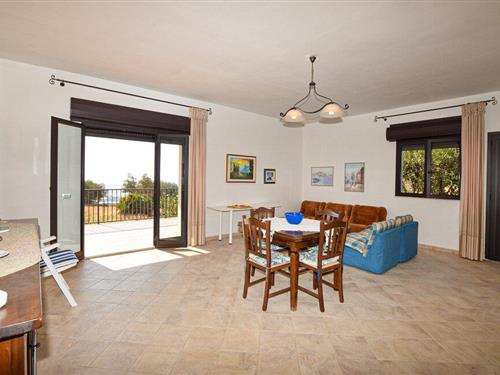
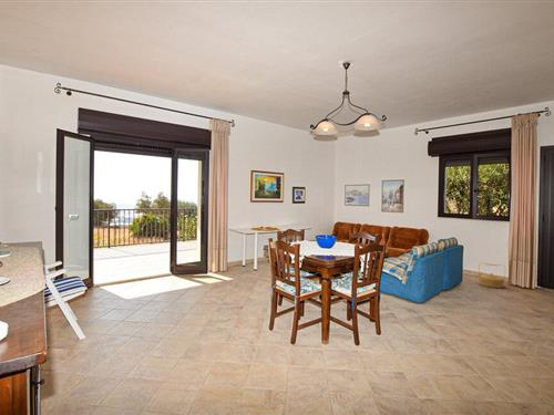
+ basket (491, 273)
